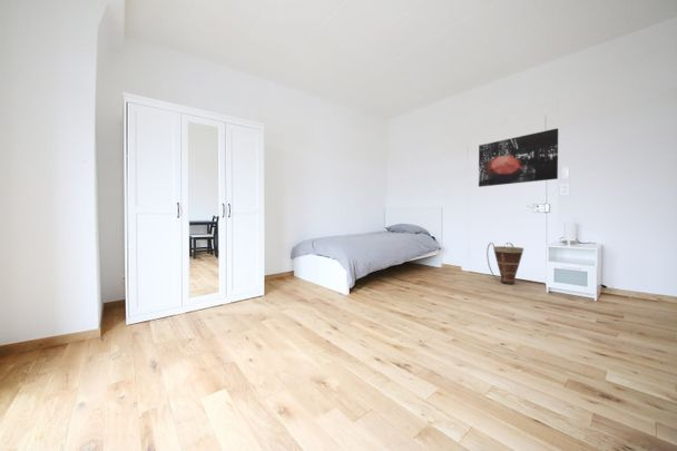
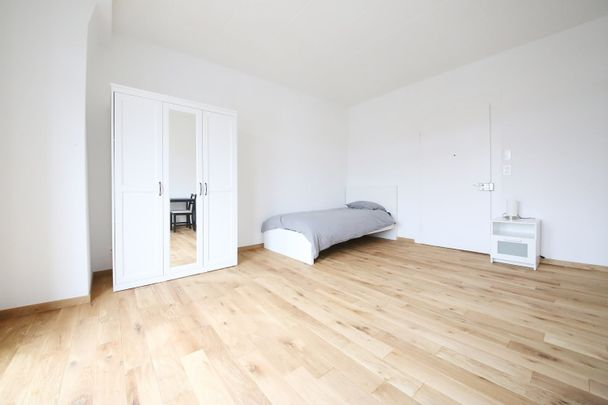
- basket (503, 262)
- wall art (514, 160)
